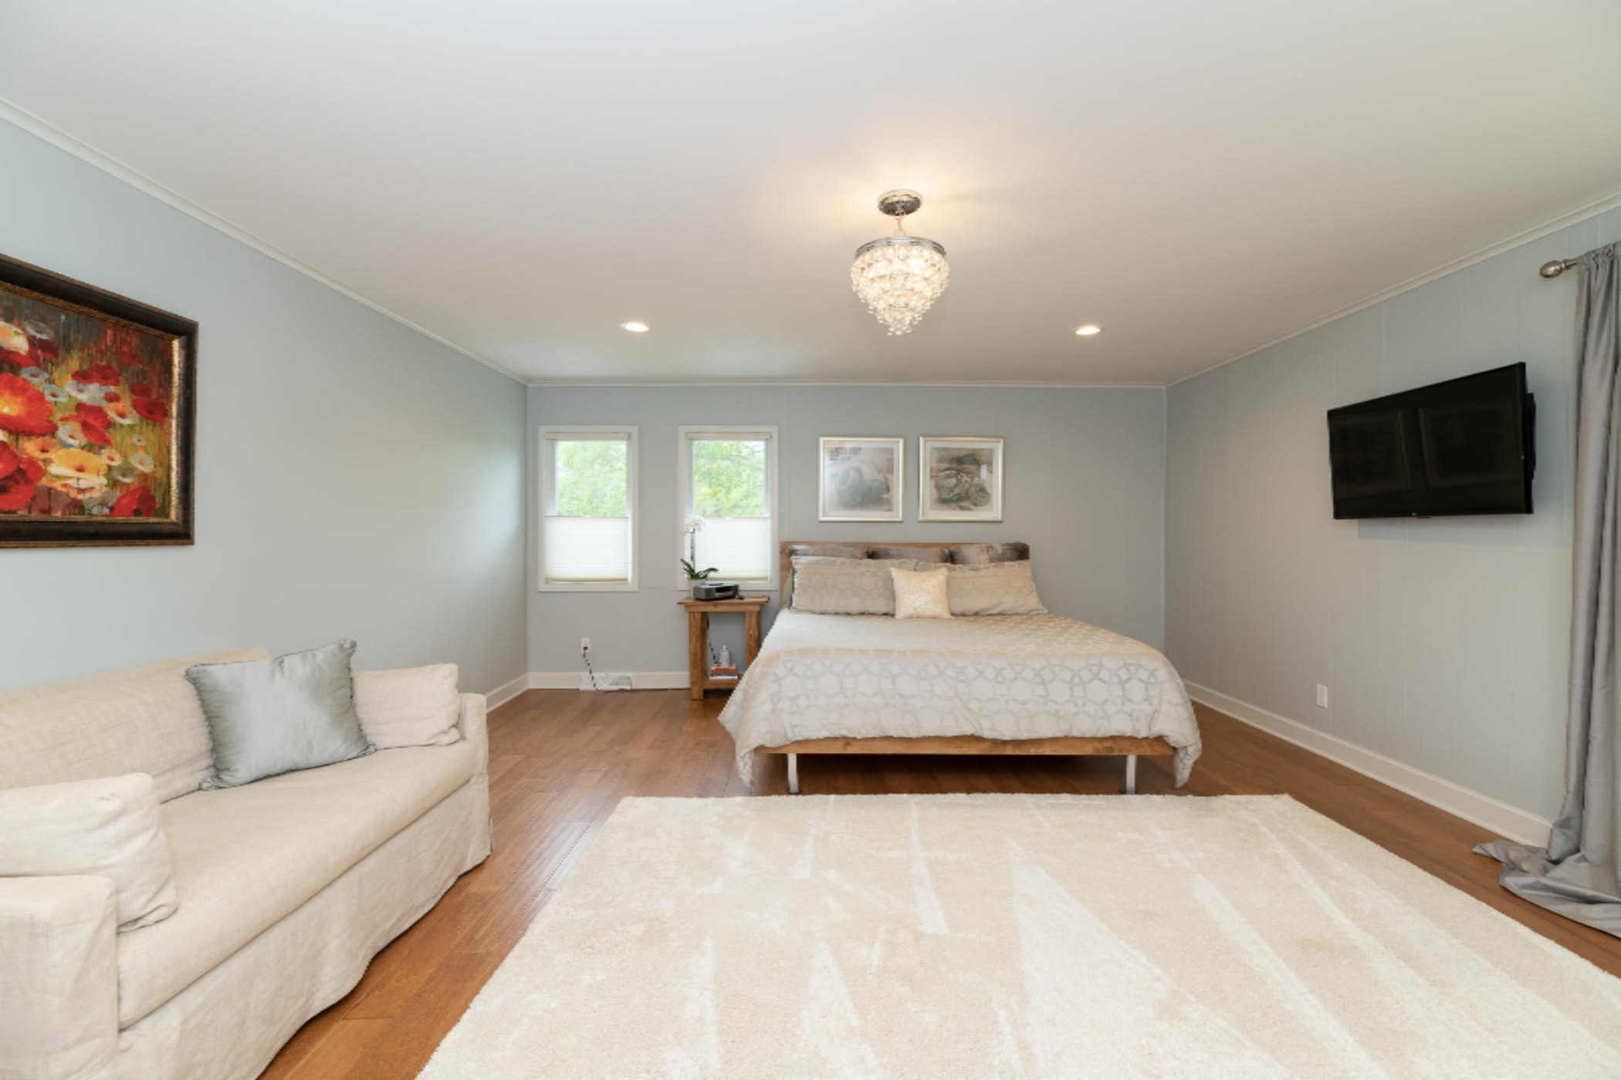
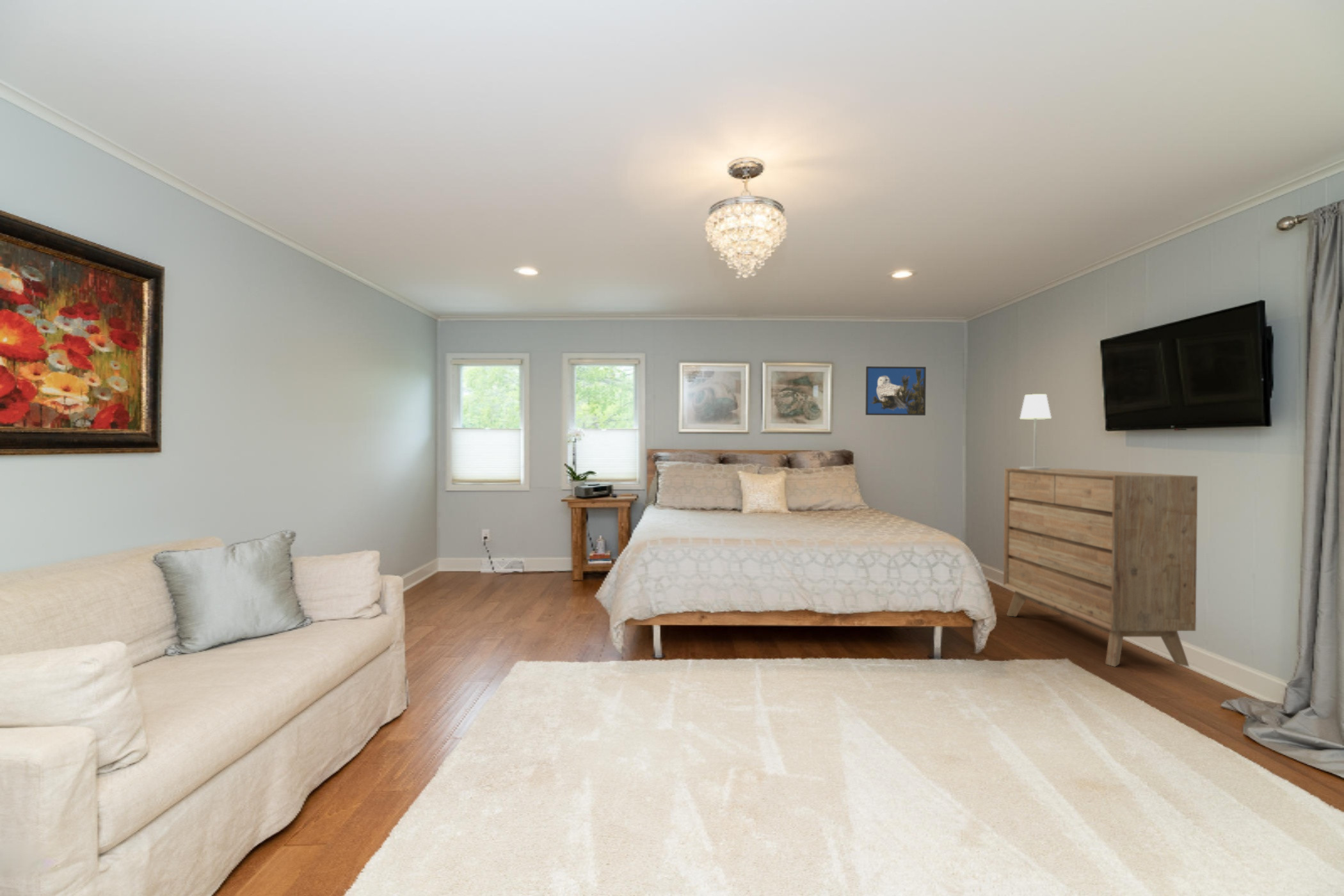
+ dresser (1087, 554)
+ table lamp (1035, 431)
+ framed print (895, 390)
